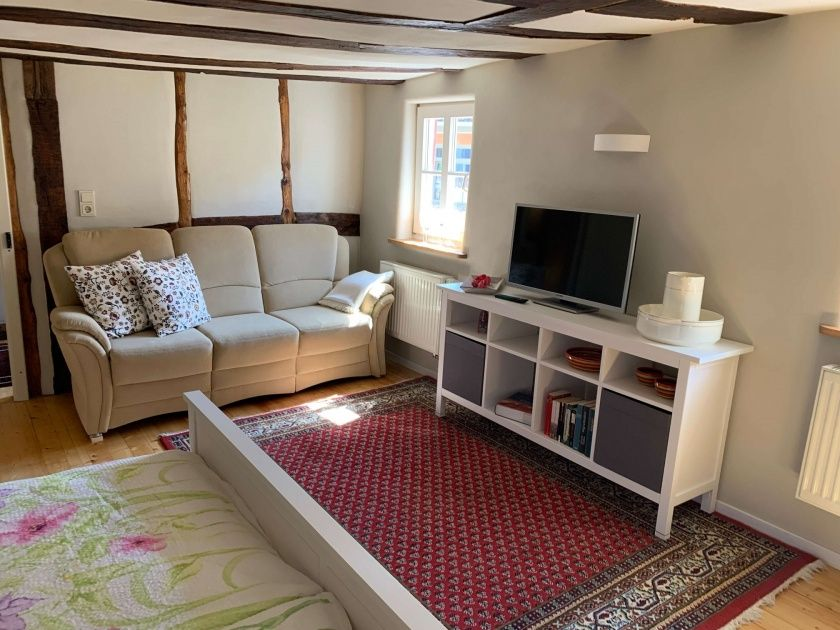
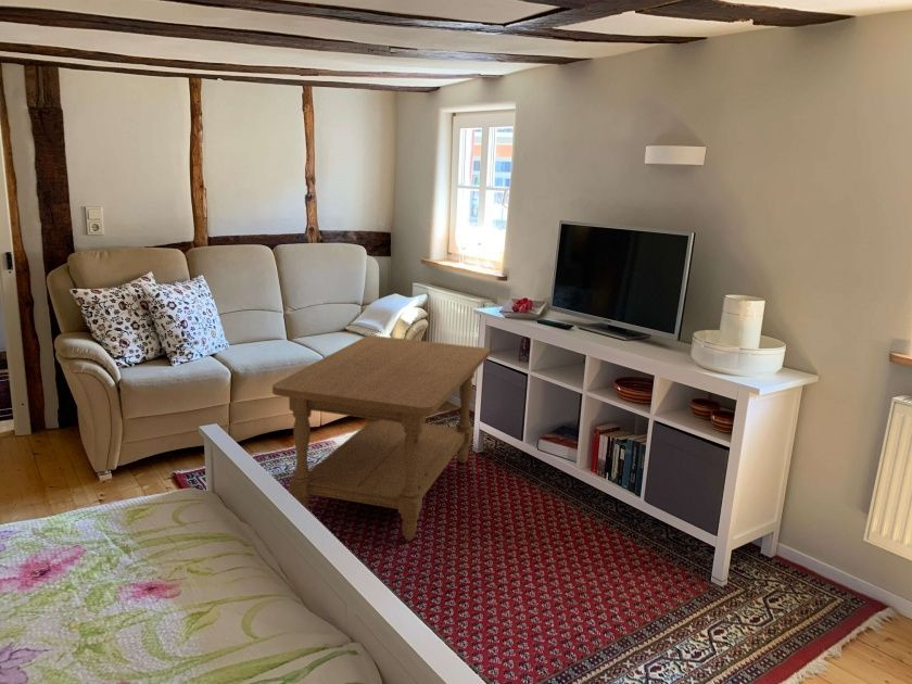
+ coffee table (392, 428)
